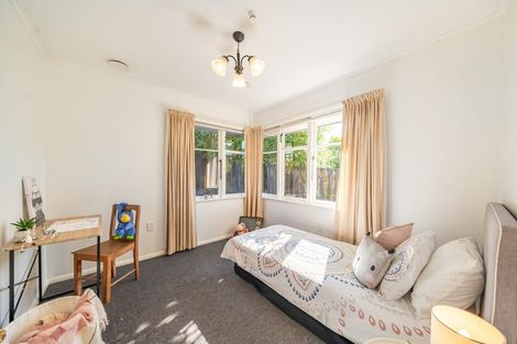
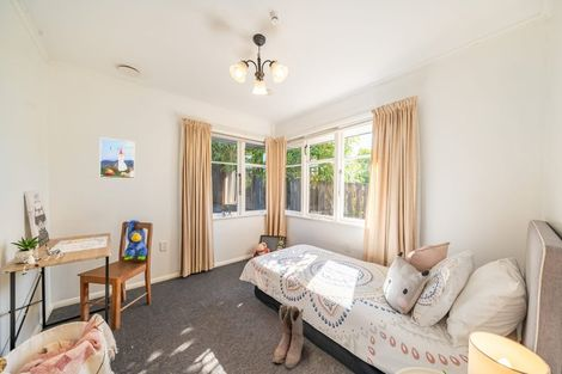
+ boots (288, 331)
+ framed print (117, 159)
